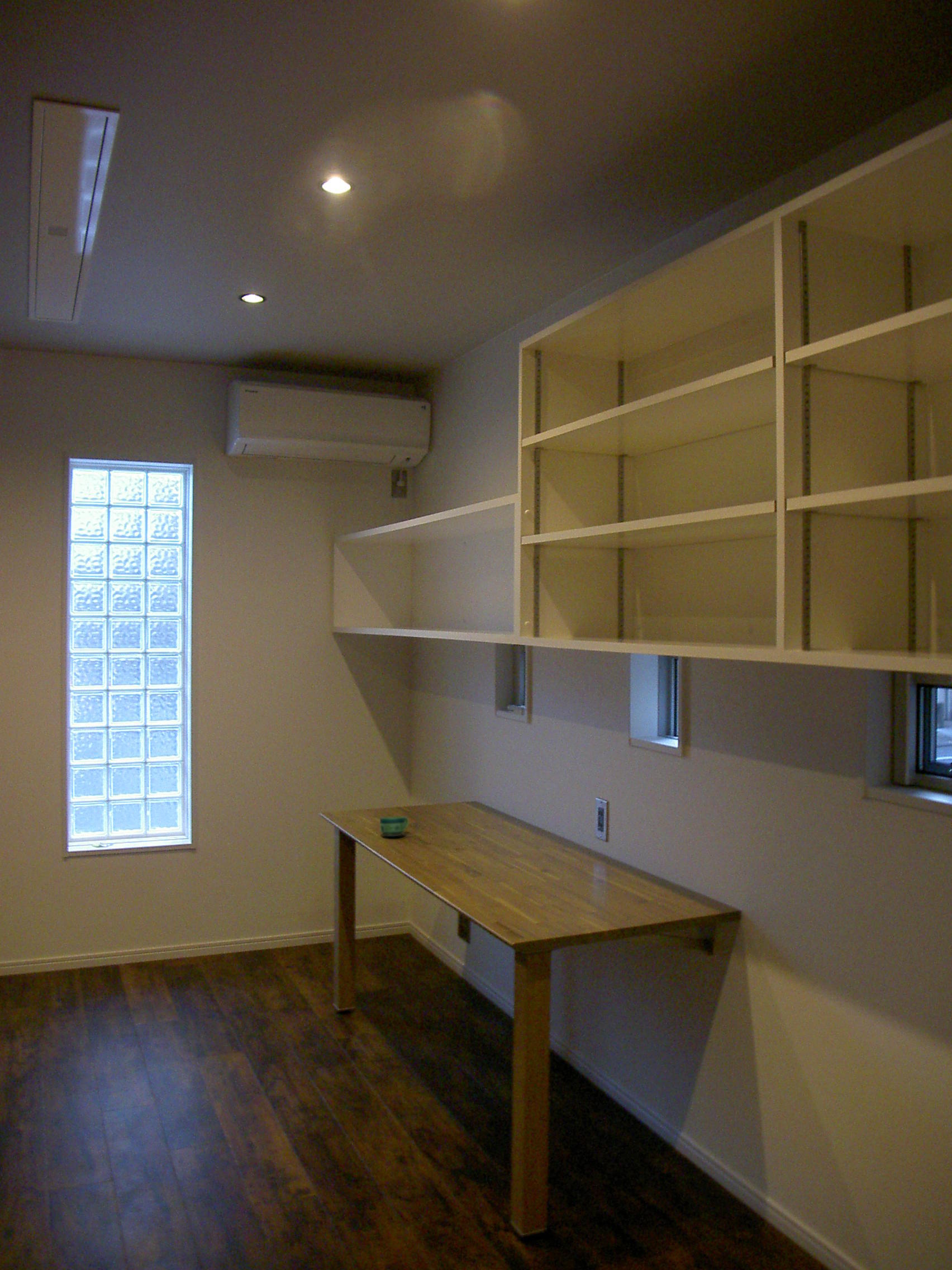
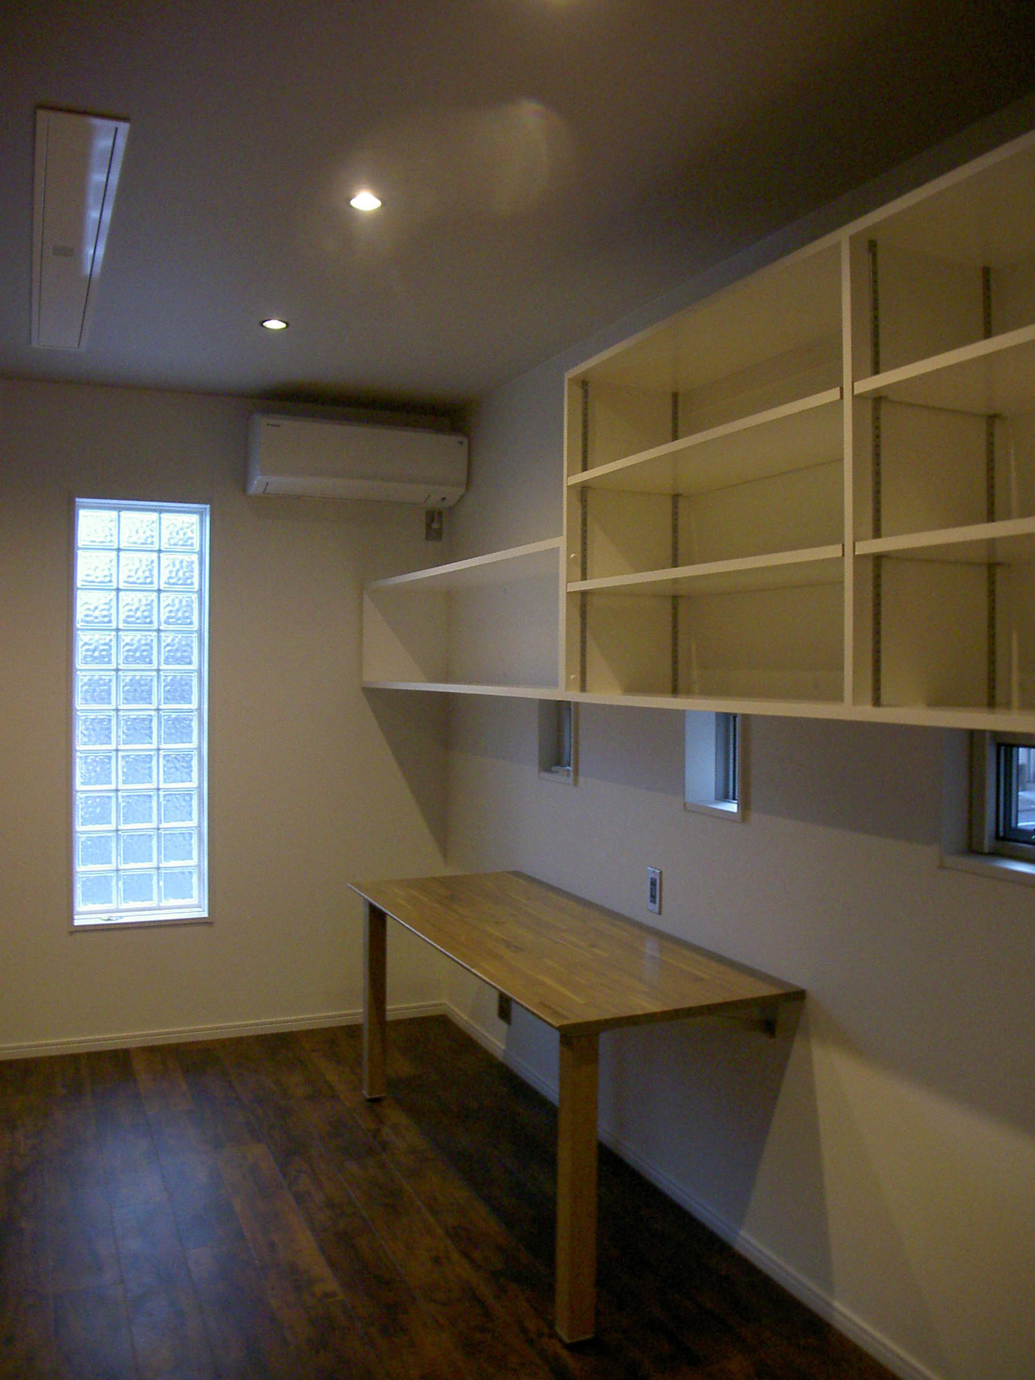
- cup (394, 826)
